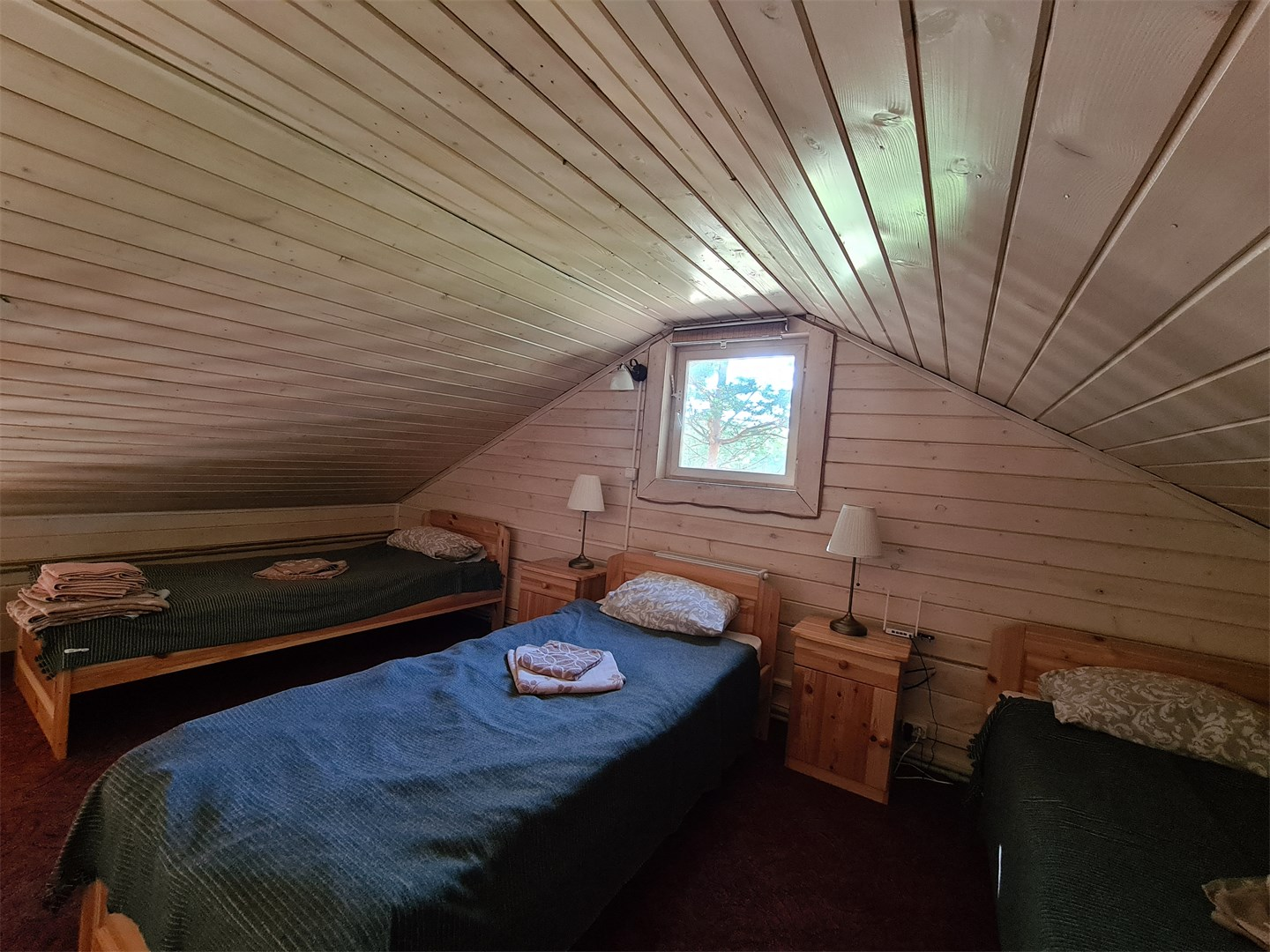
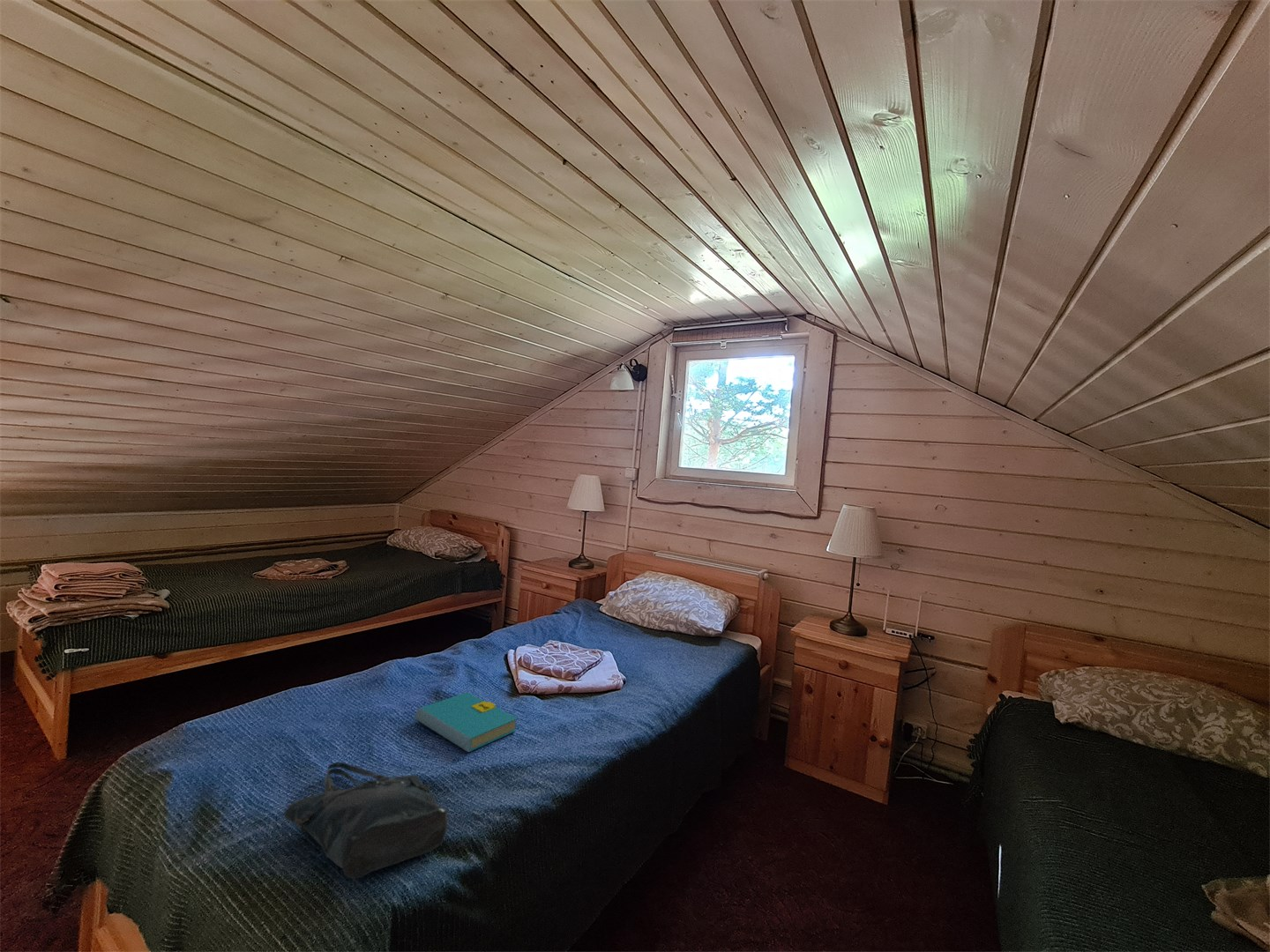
+ tote bag (362, 793)
+ book (466, 719)
